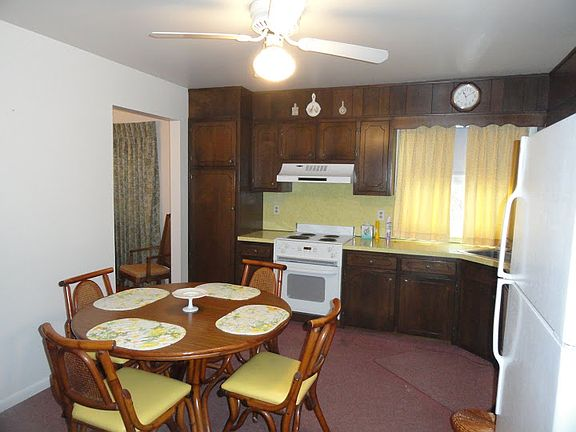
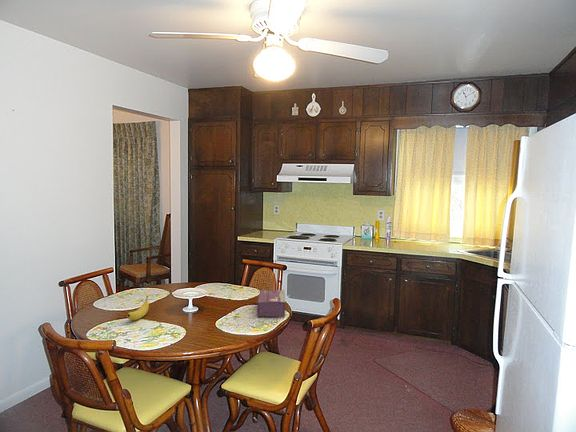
+ fruit (138, 309)
+ tissue box (271, 302)
